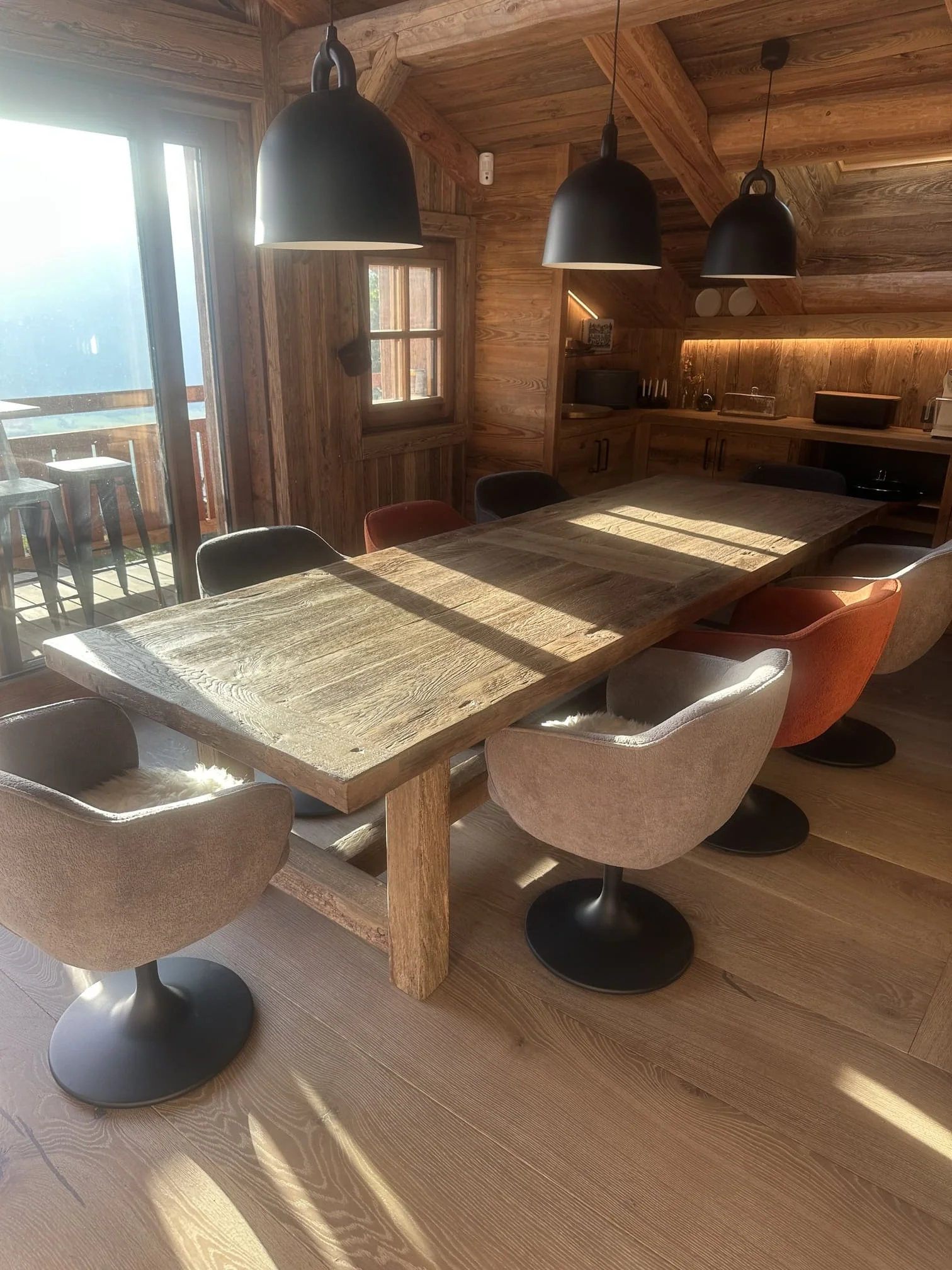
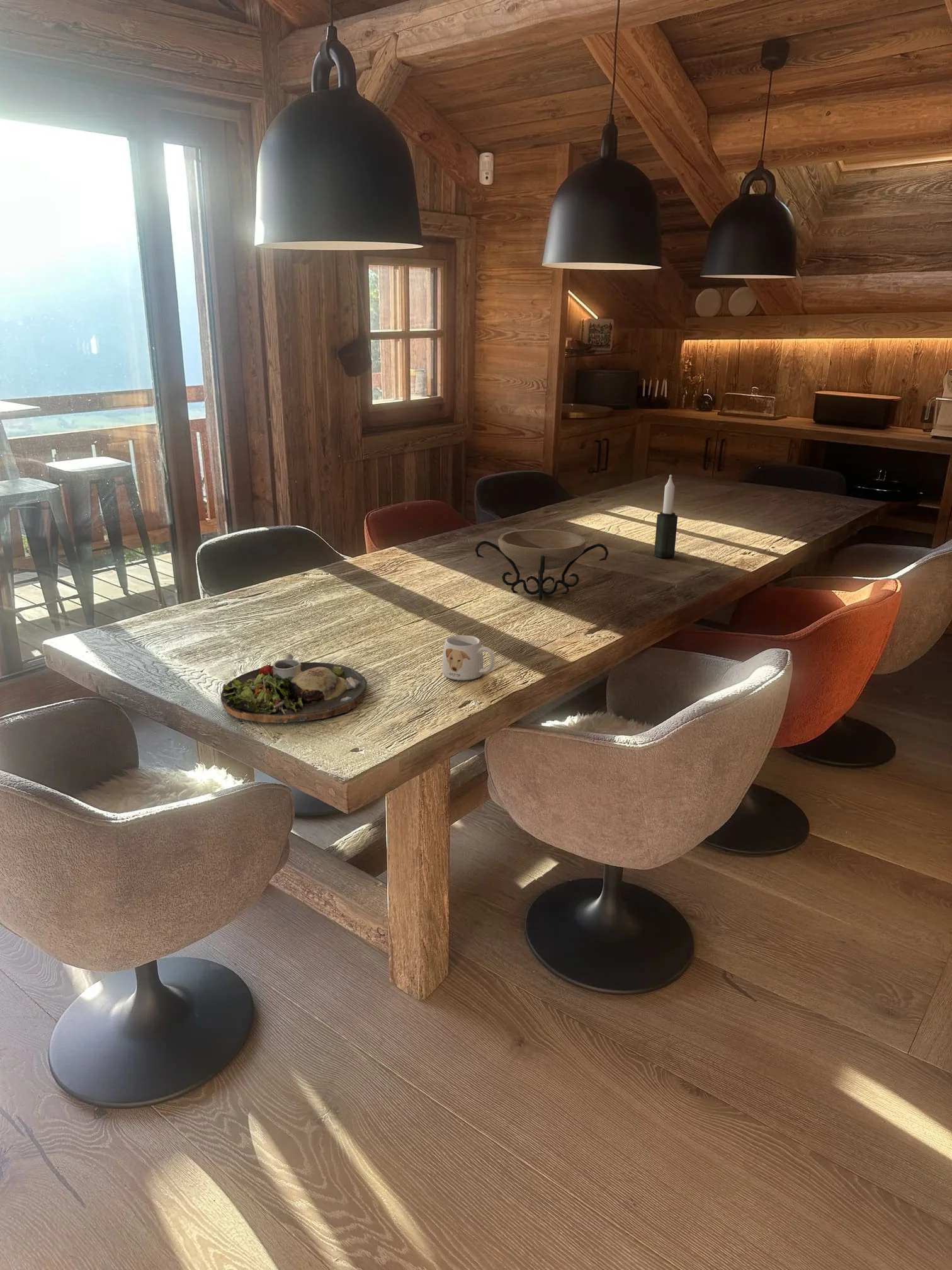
+ mug (469, 658)
+ candle (667, 515)
+ decorative bowl (541, 566)
+ dinner plate (294, 680)
